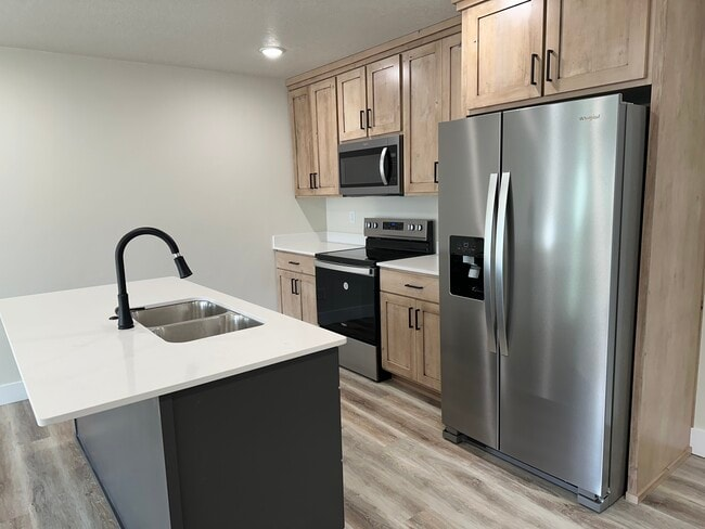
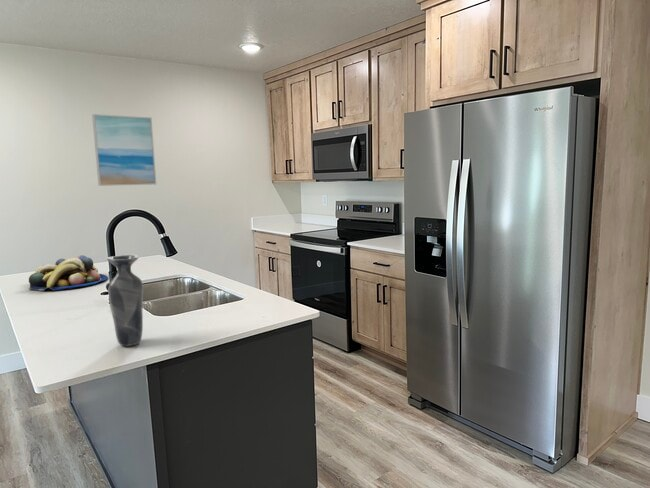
+ vase (126, 300)
+ fruit bowl (69, 270)
+ wall art (125, 150)
